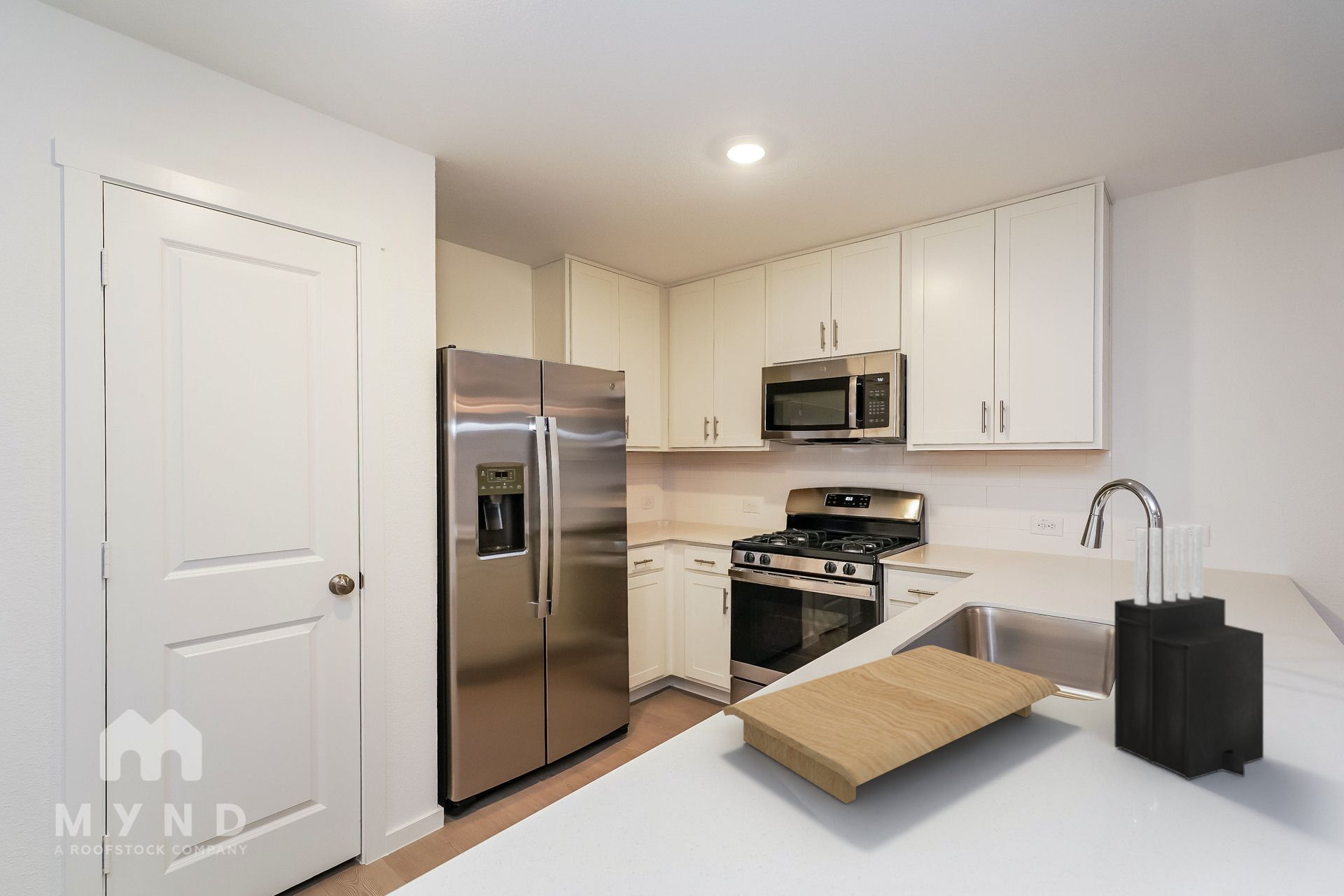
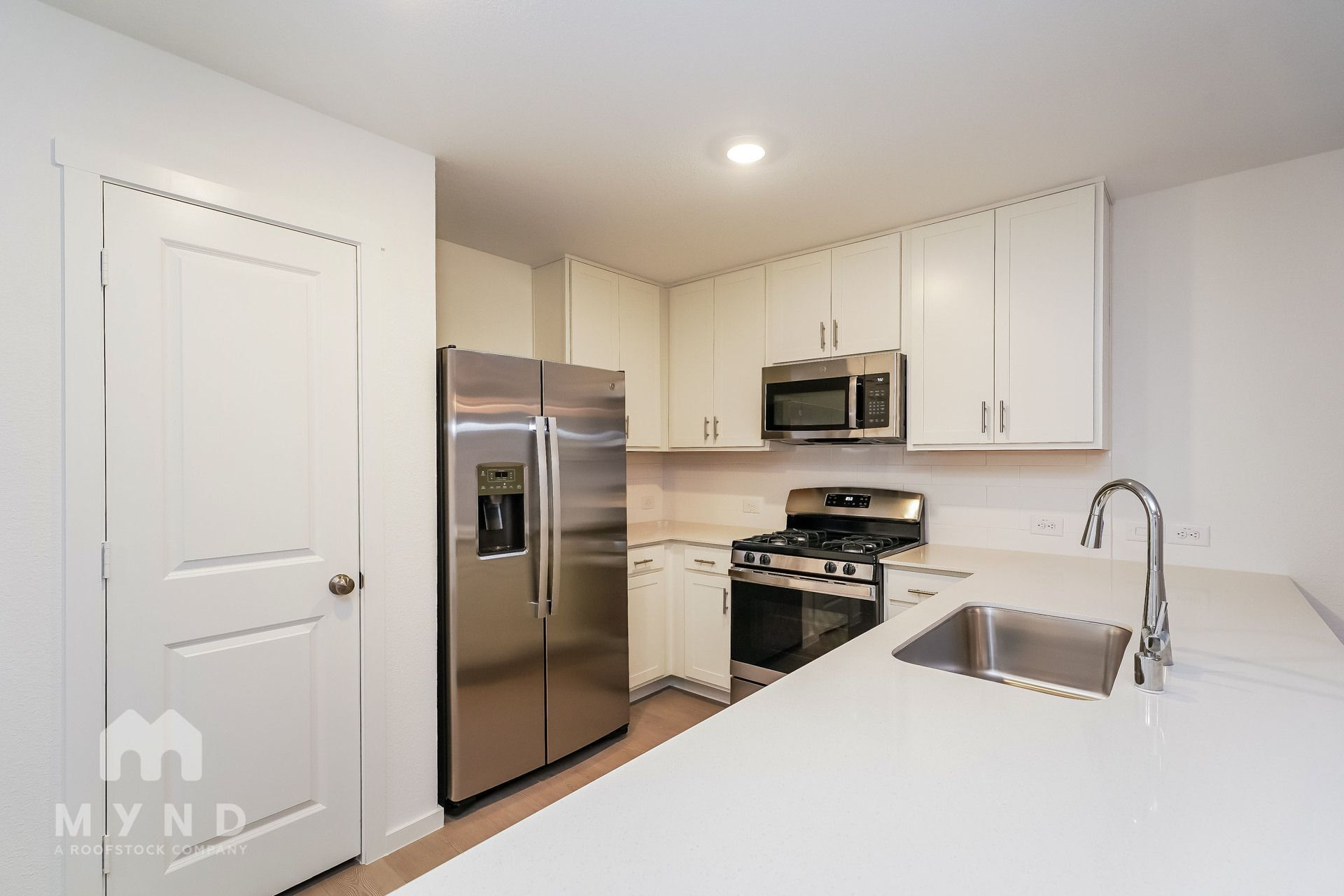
- cutting board (897, 709)
- knife block (1196, 643)
